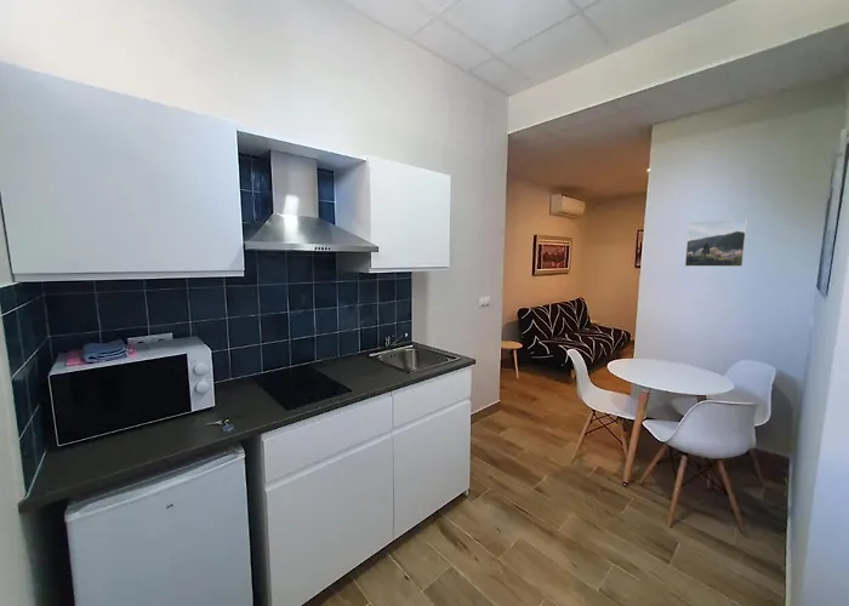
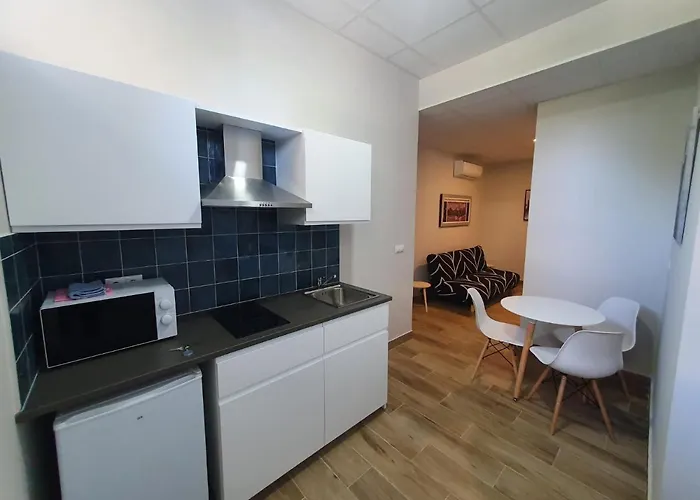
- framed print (714, 244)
